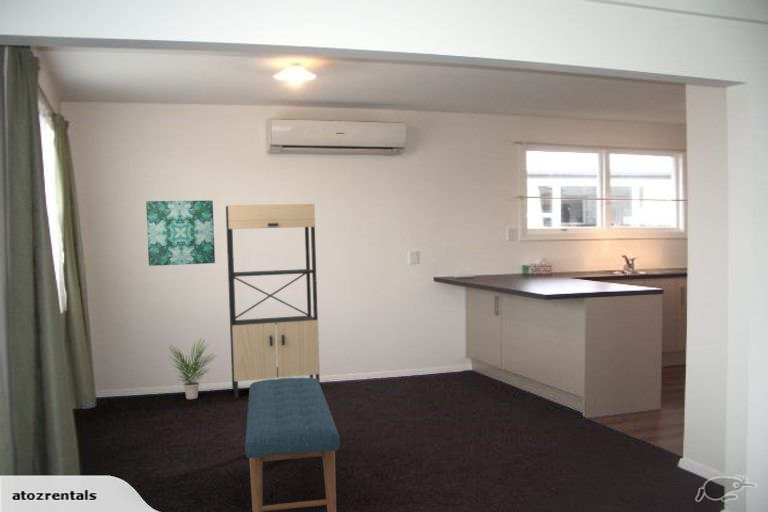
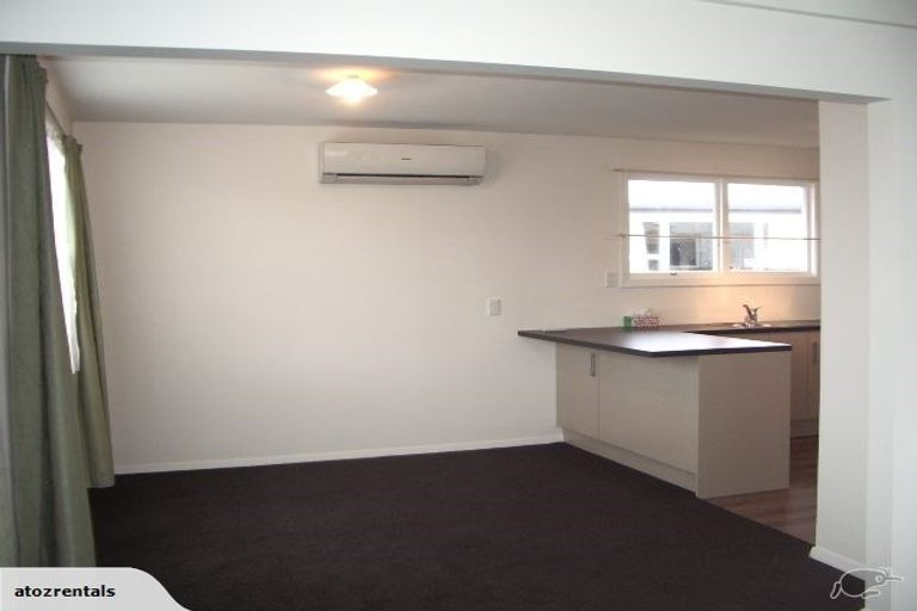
- shelving unit (272, 297)
- potted plant (190, 369)
- wall art (181, 232)
- bench (289, 440)
